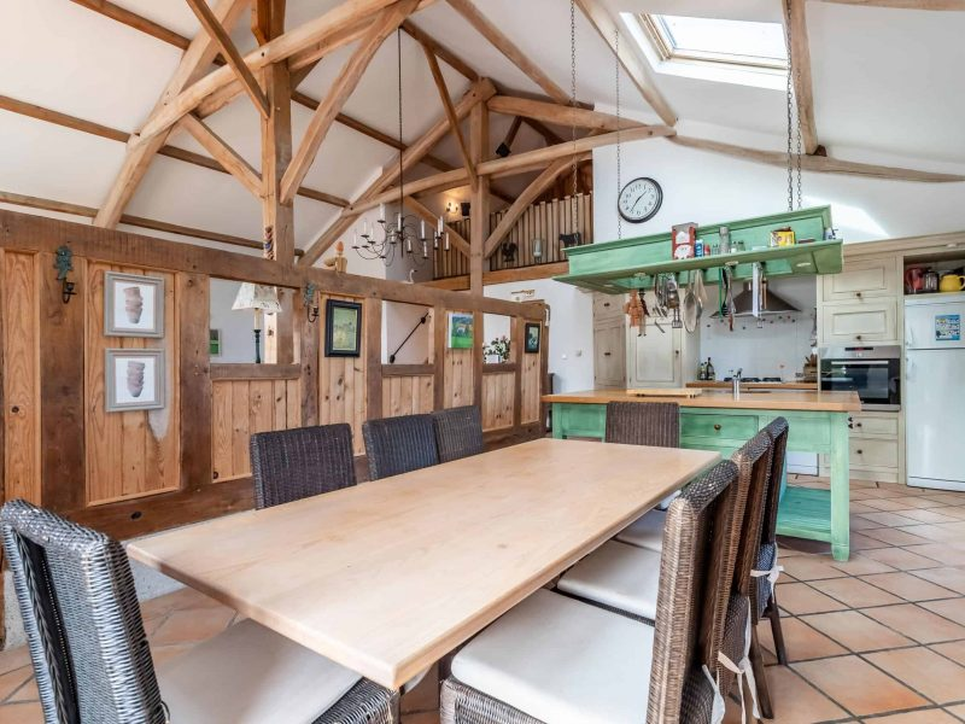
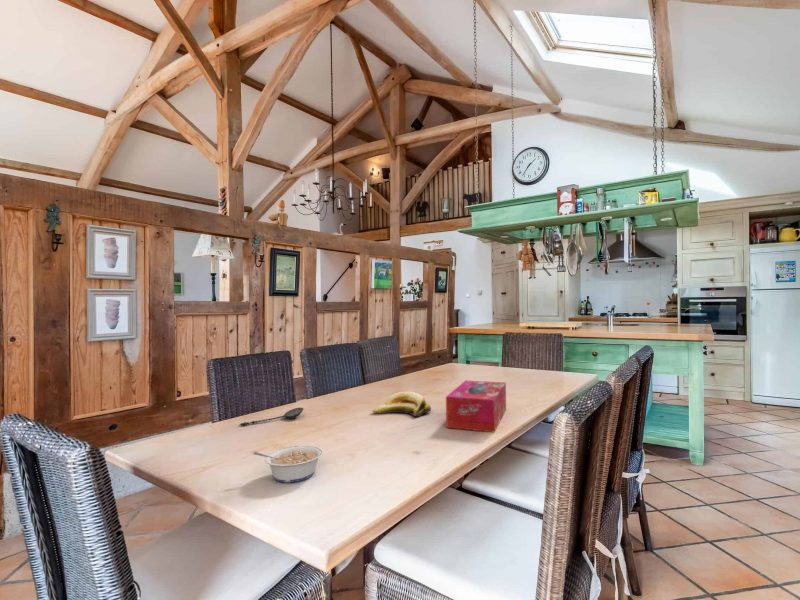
+ legume (292, 463)
+ spoon (272, 418)
+ tissue box (478, 403)
+ banana (403, 403)
